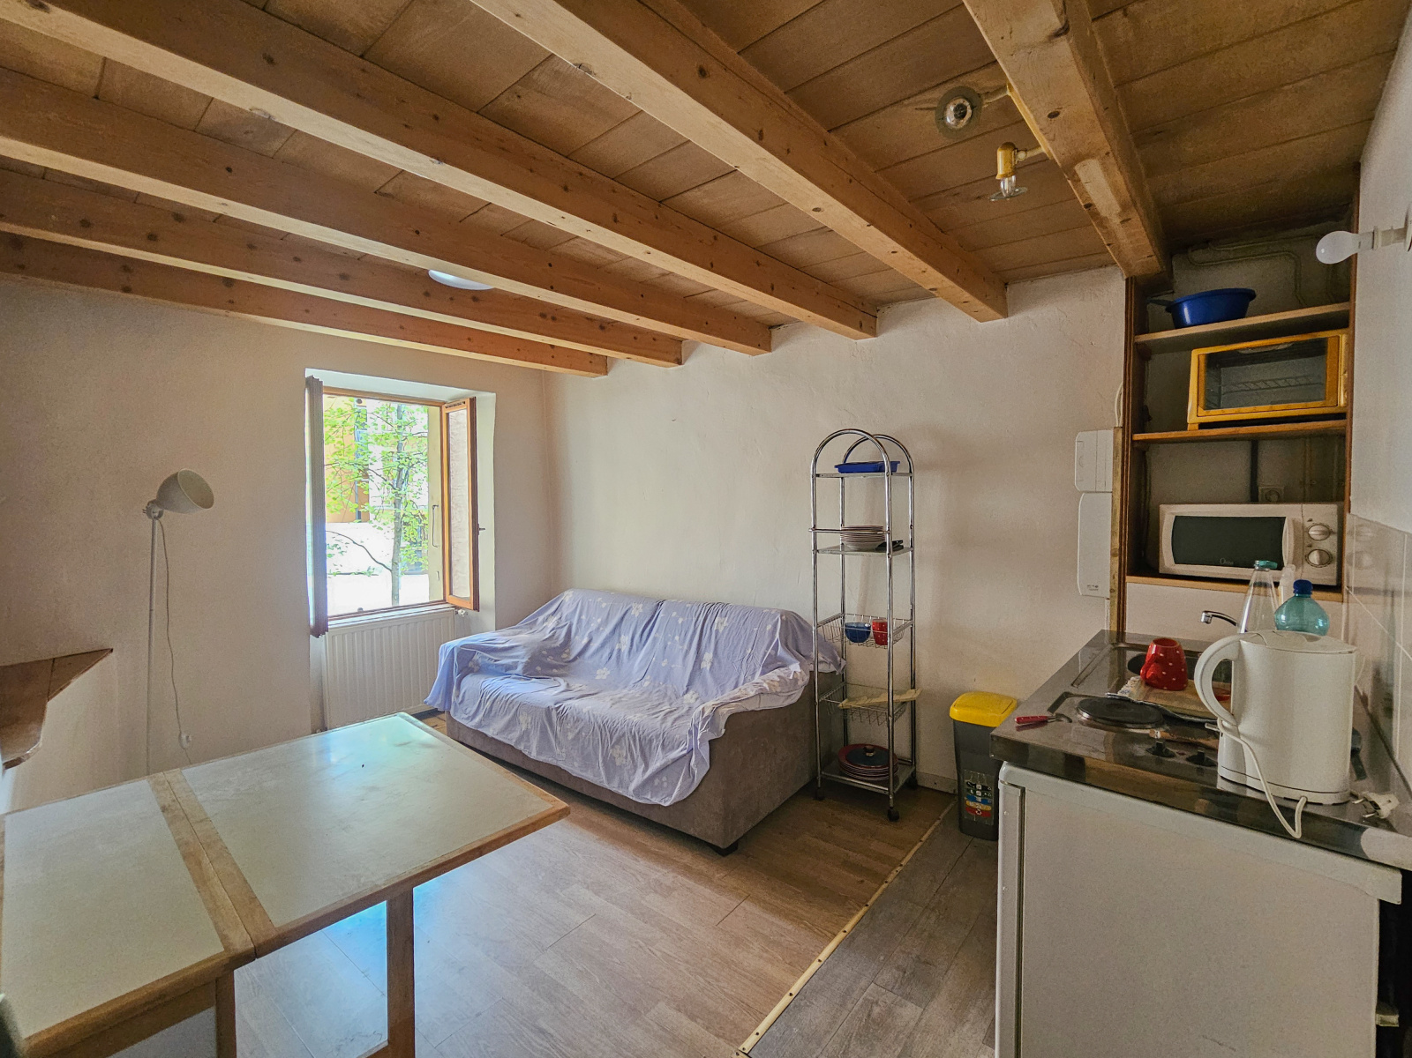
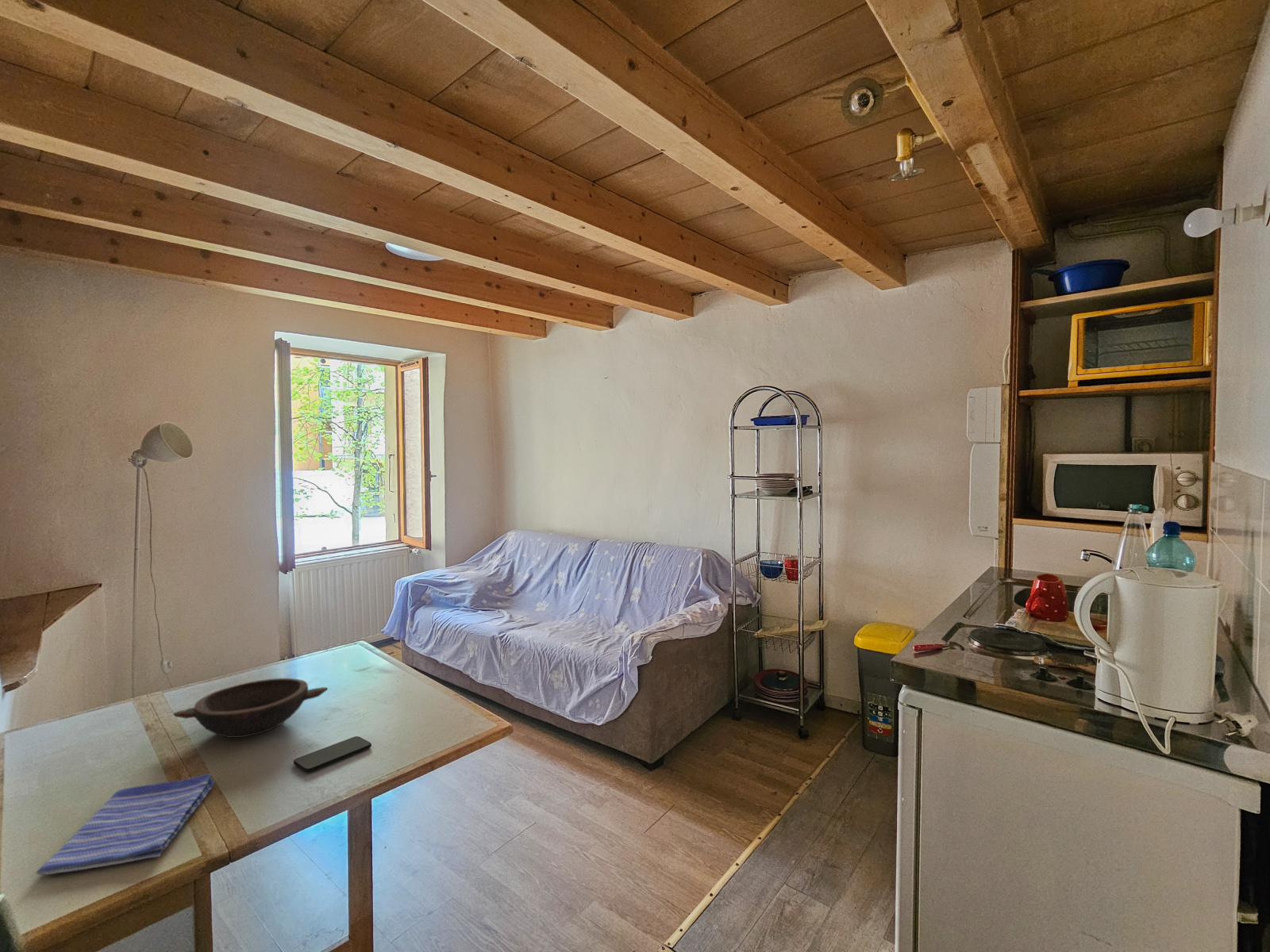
+ dish towel (137, 818)
+ bowl (254, 710)
+ smartphone (333, 753)
